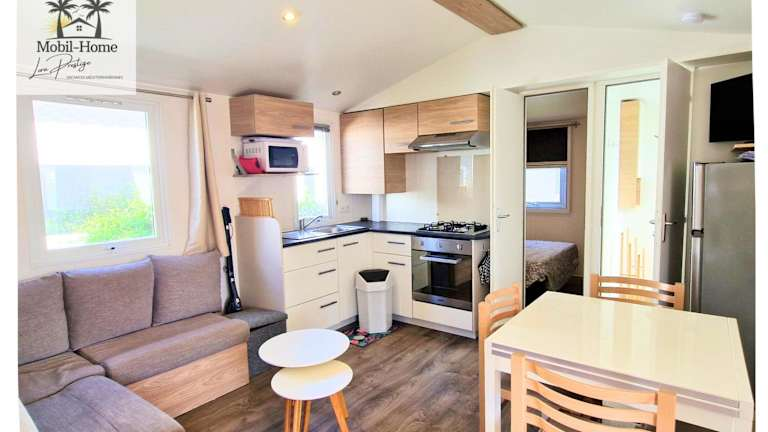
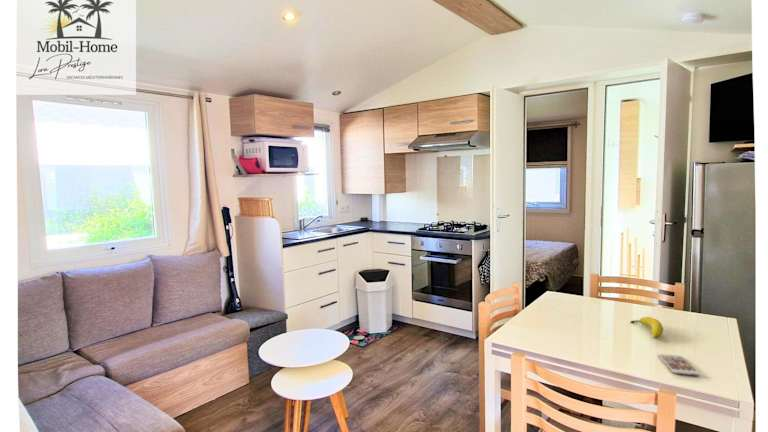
+ smartphone (677, 364)
+ fruit (650, 325)
